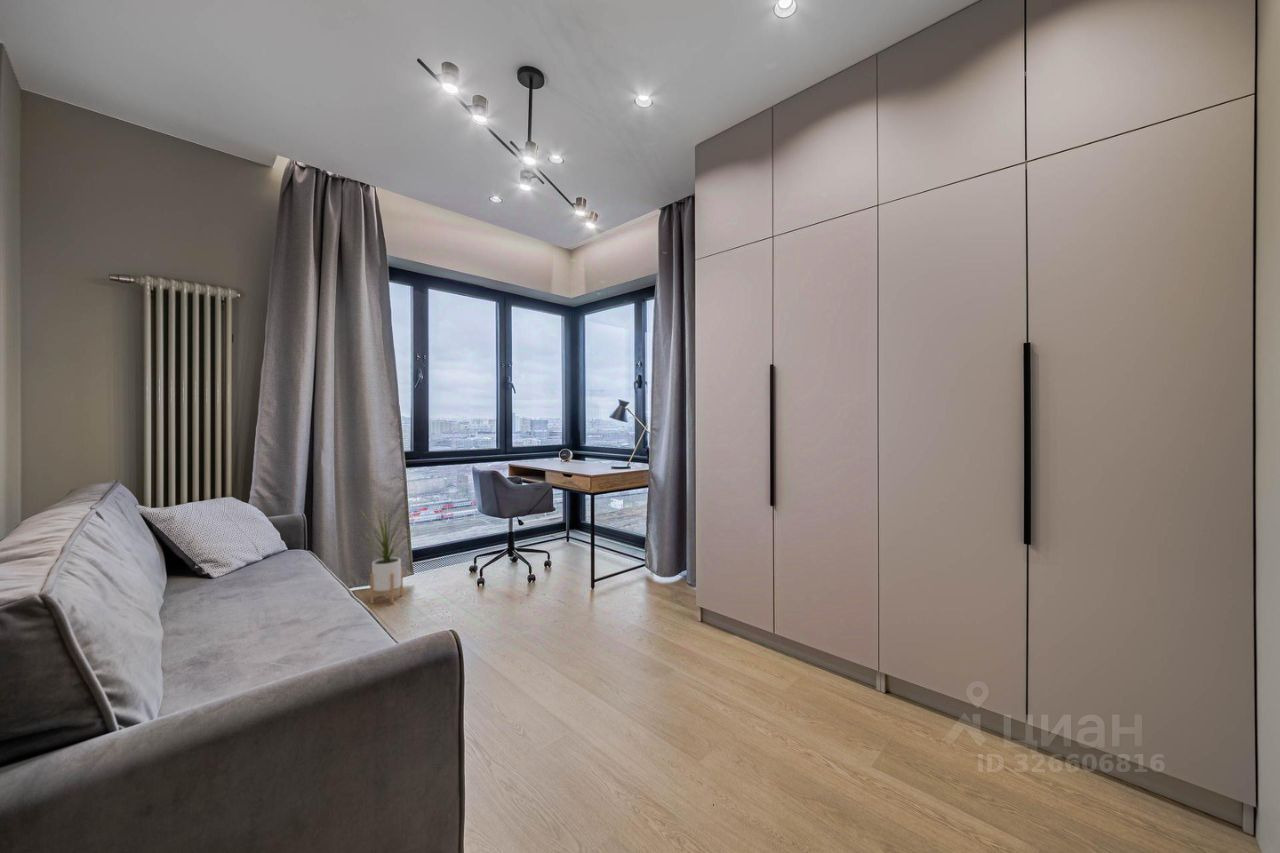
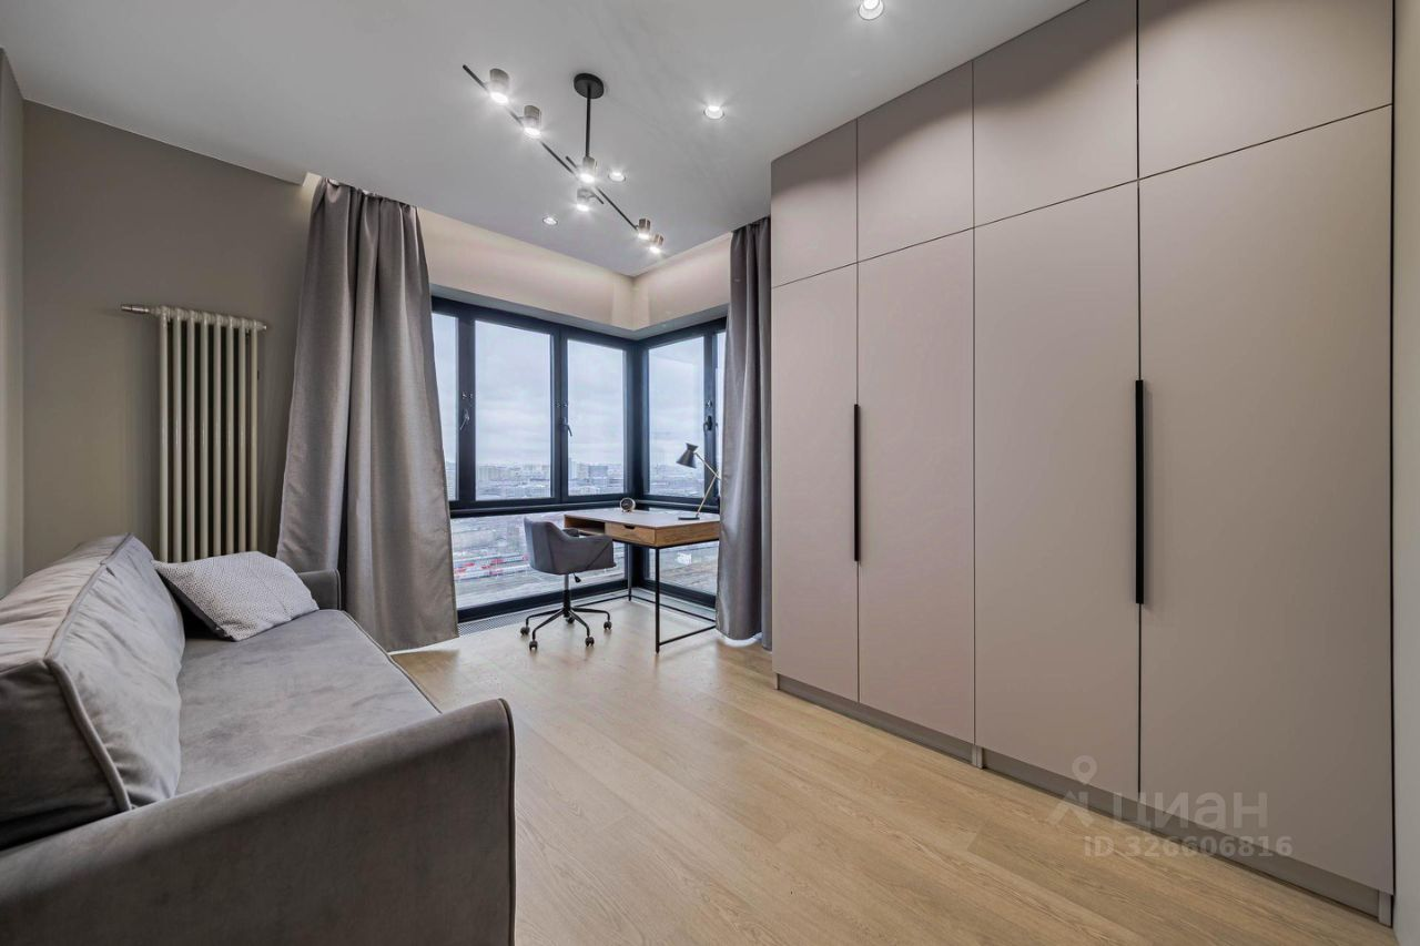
- house plant (386, 548)
